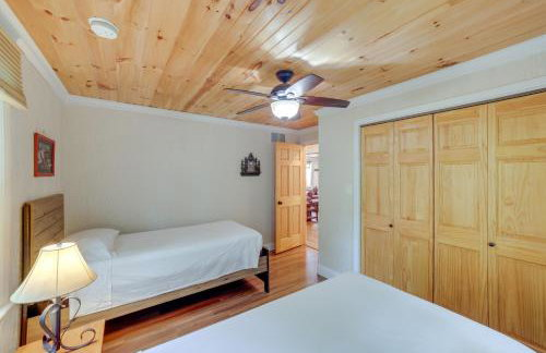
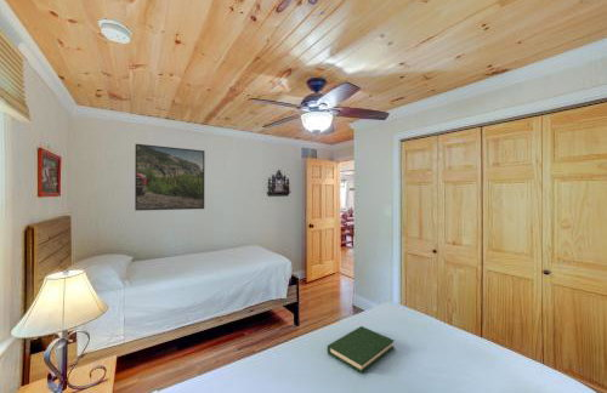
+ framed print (171, 178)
+ hardback book (361, 346)
